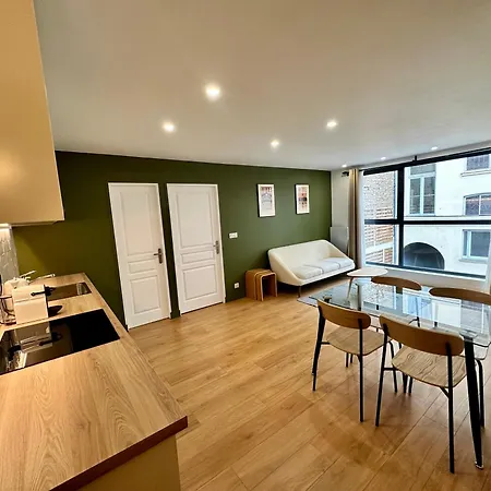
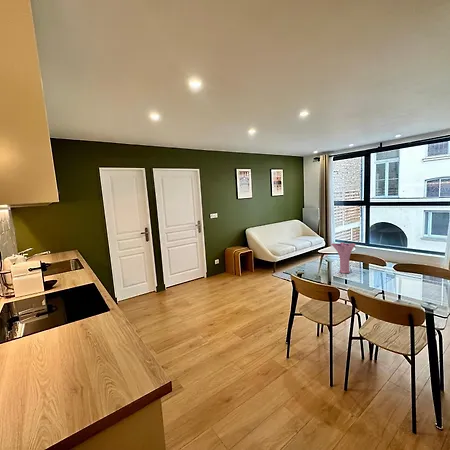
+ vase (344, 258)
